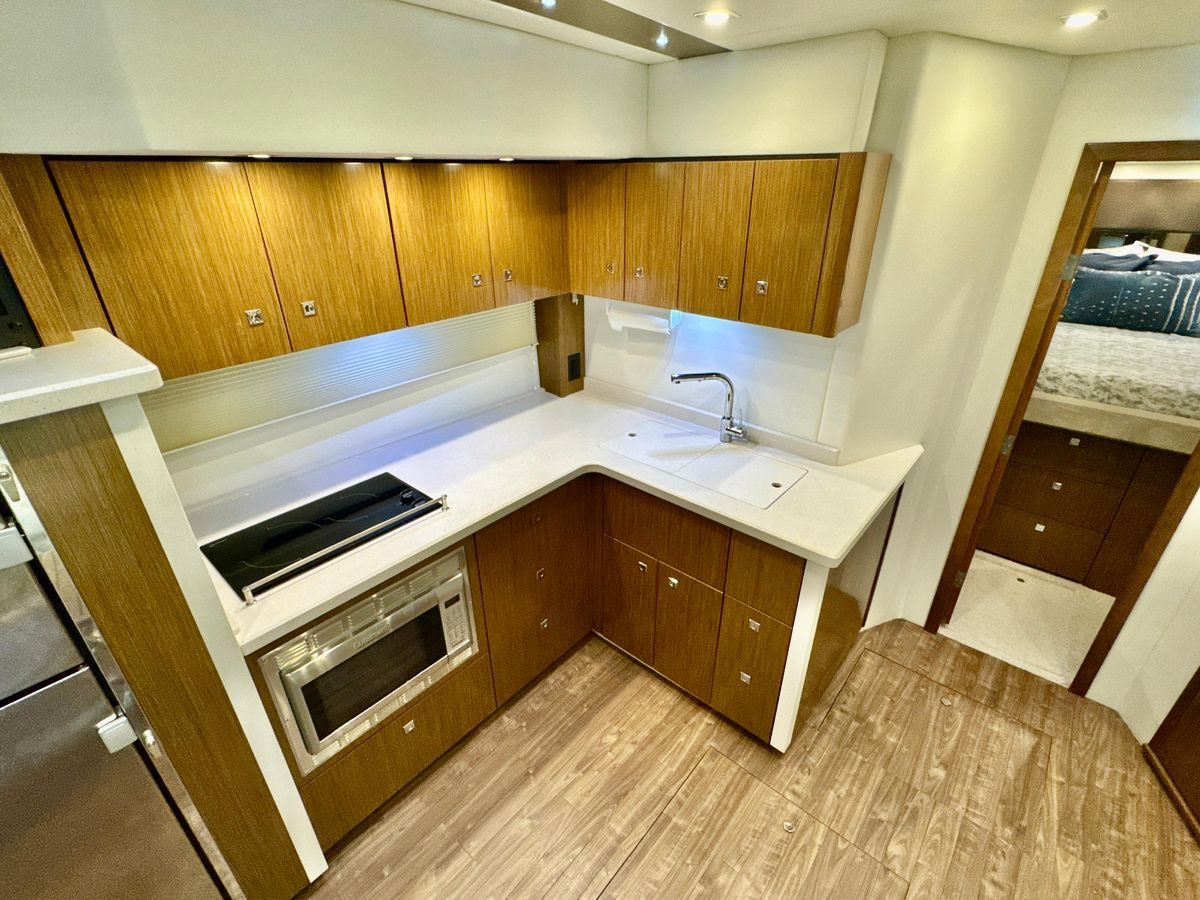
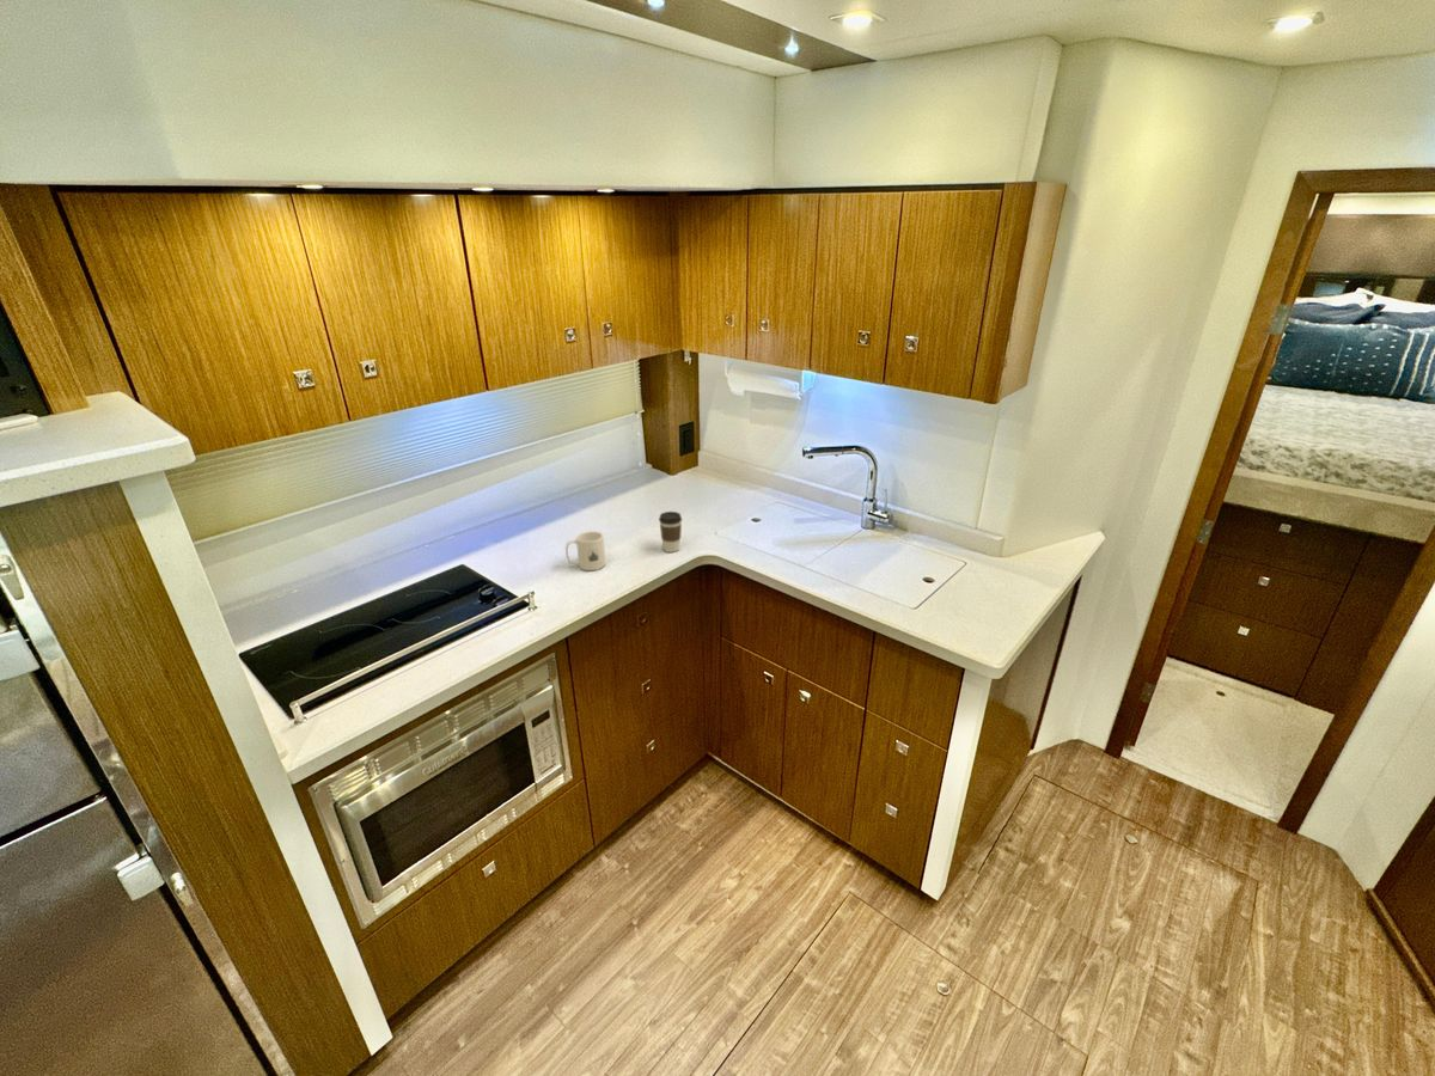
+ coffee cup (671, 532)
+ mug (585, 551)
